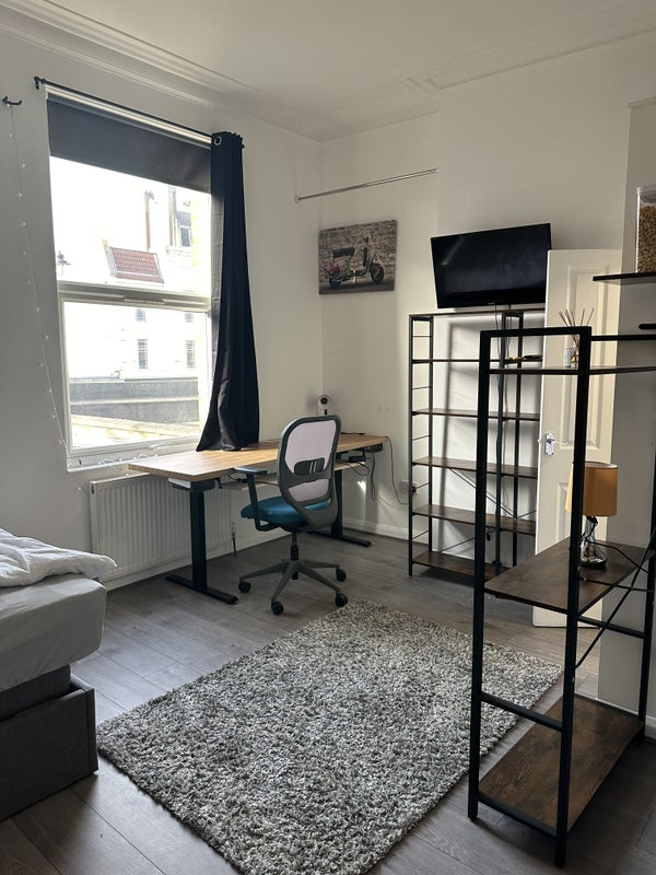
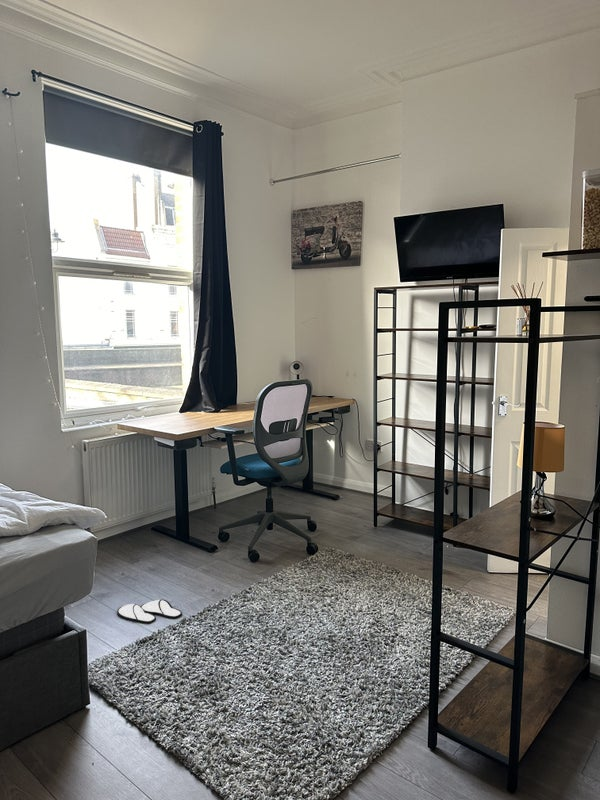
+ slippers (148, 607)
